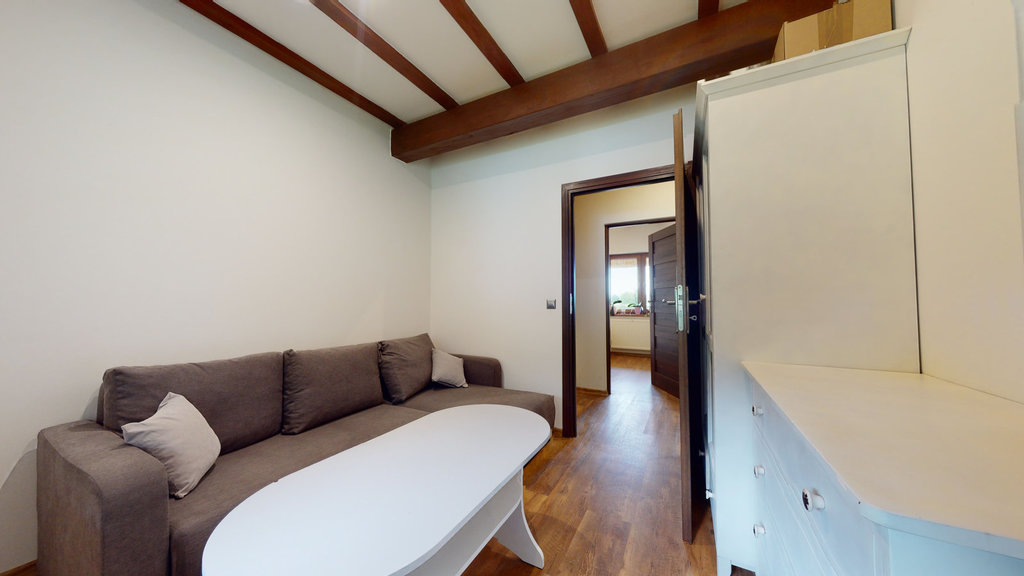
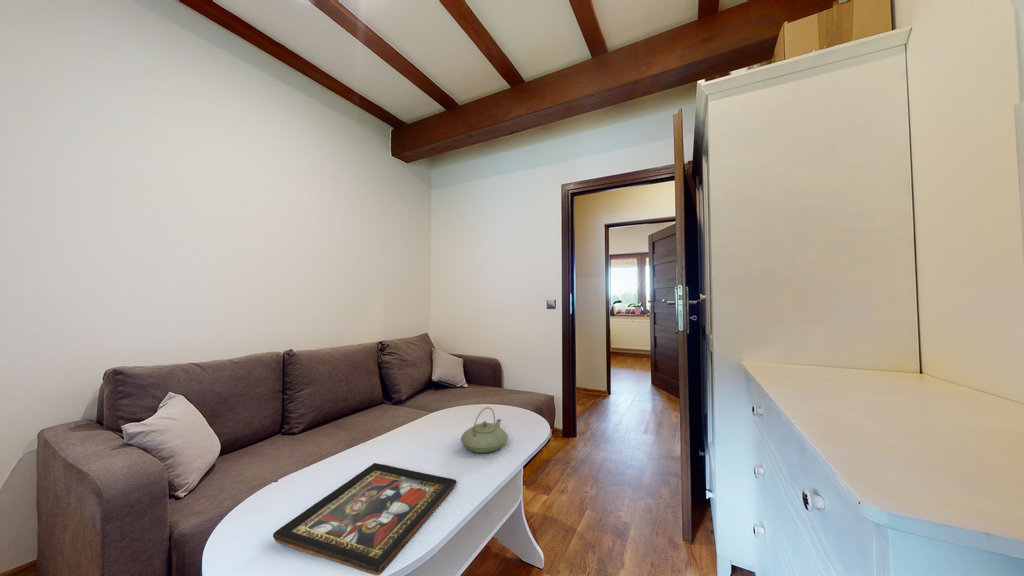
+ teapot (486, 426)
+ decorative tray (376, 506)
